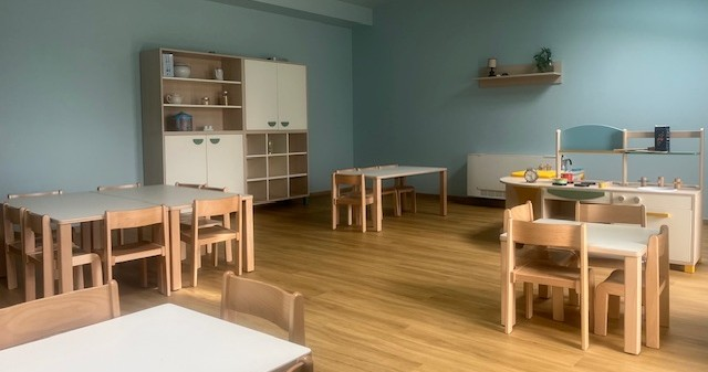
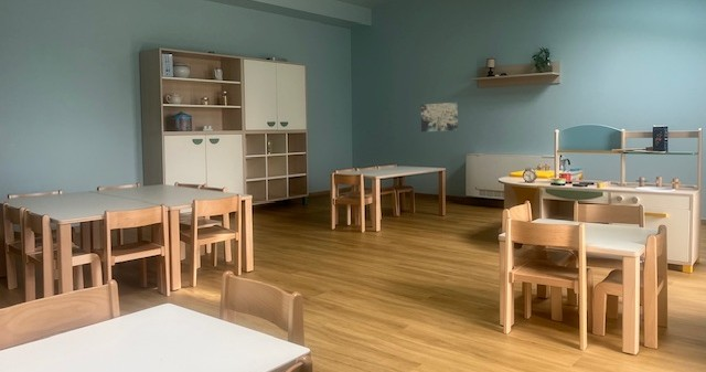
+ wall art (439, 117)
